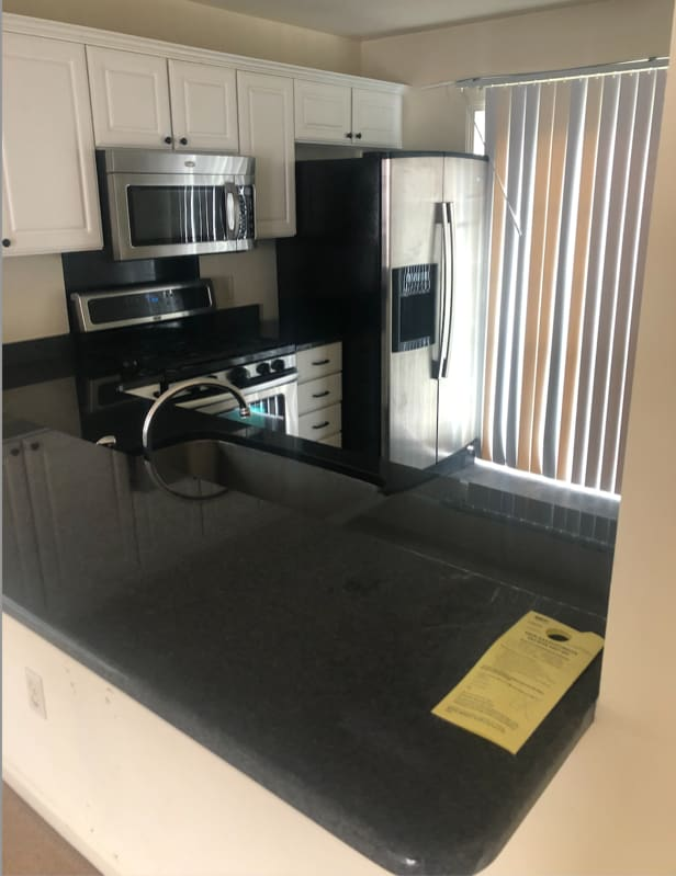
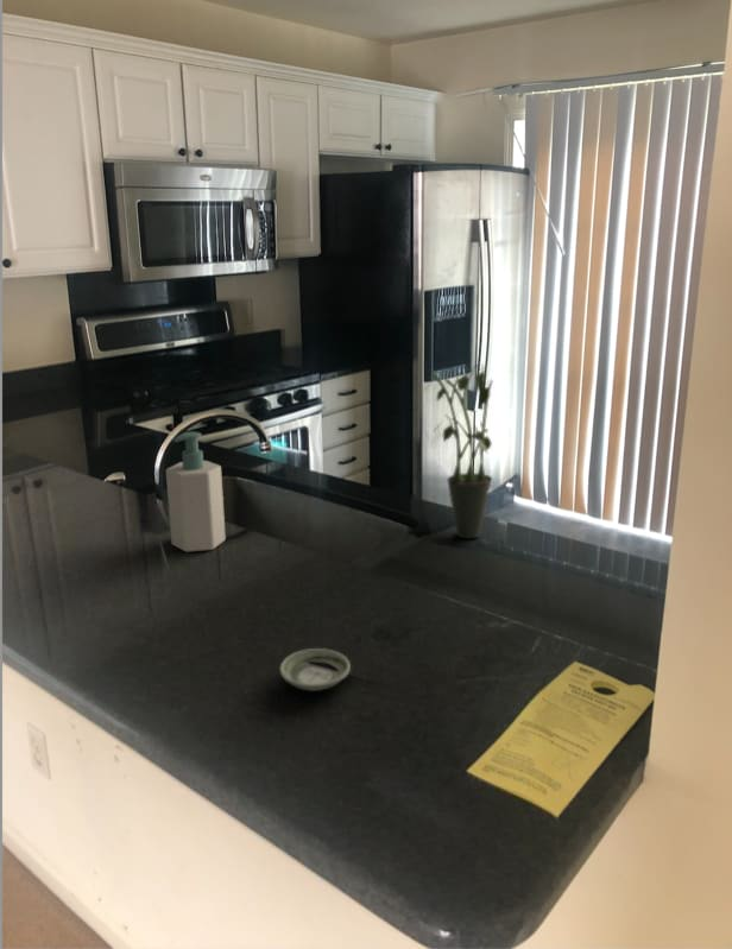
+ soap bottle (195, 488)
+ potted plant (461, 451)
+ saucer (315, 672)
